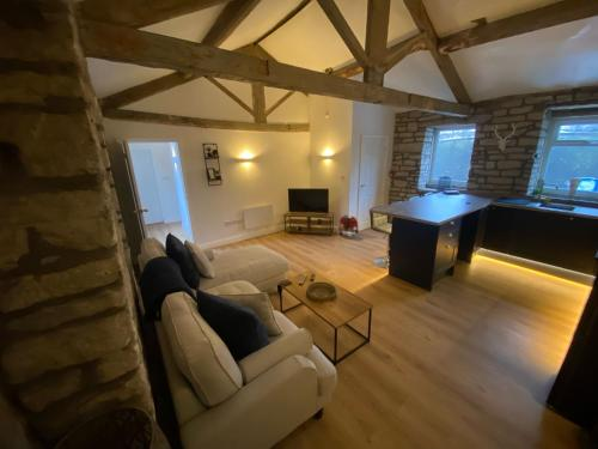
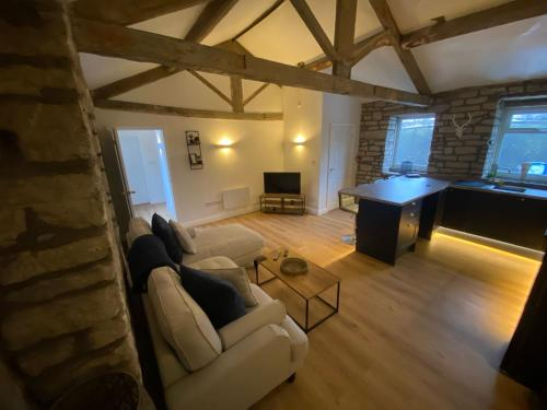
- backpack (348, 225)
